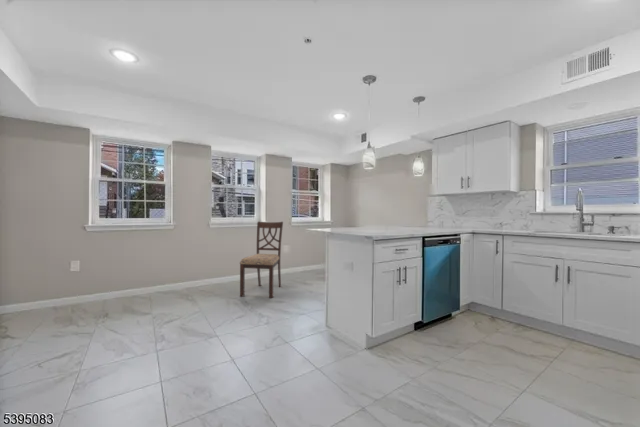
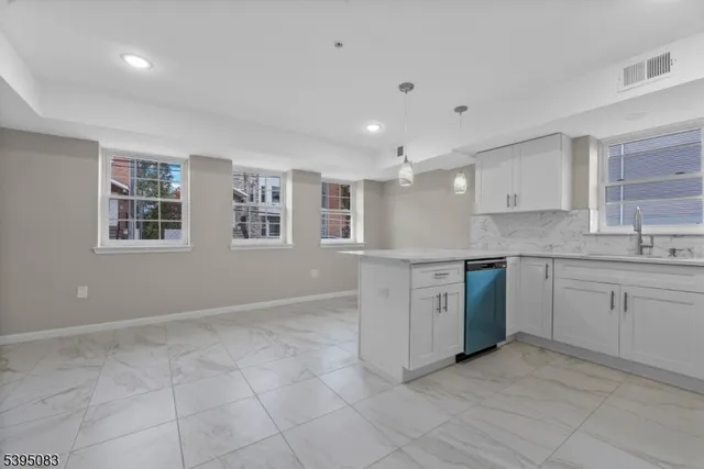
- chair (263, 256)
